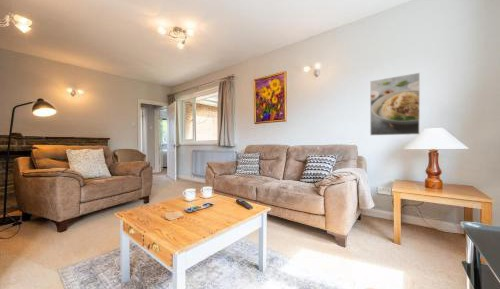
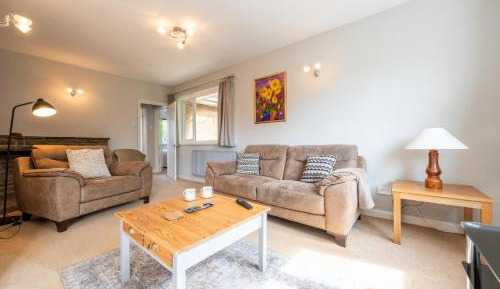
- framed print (393, 106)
